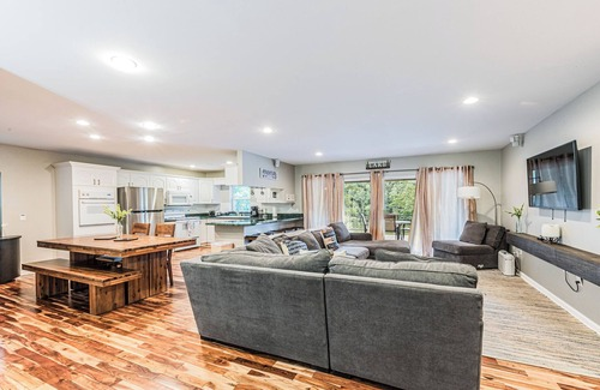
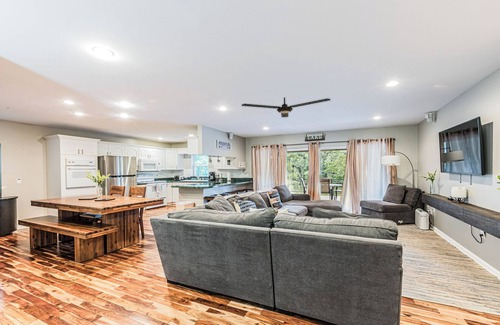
+ ceiling fan (284, 107)
